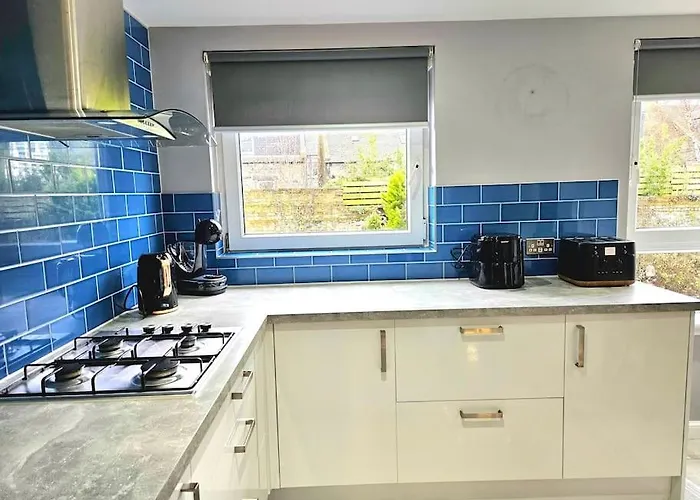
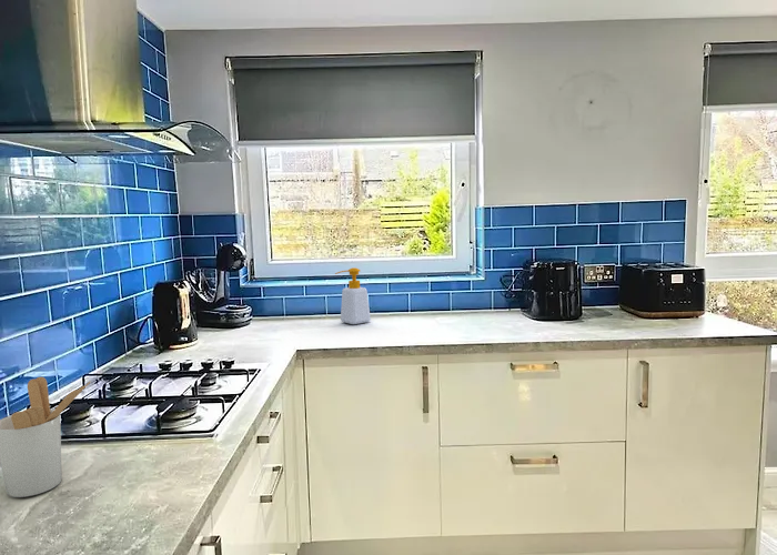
+ soap bottle (350, 295)
+ utensil holder (46, 434)
